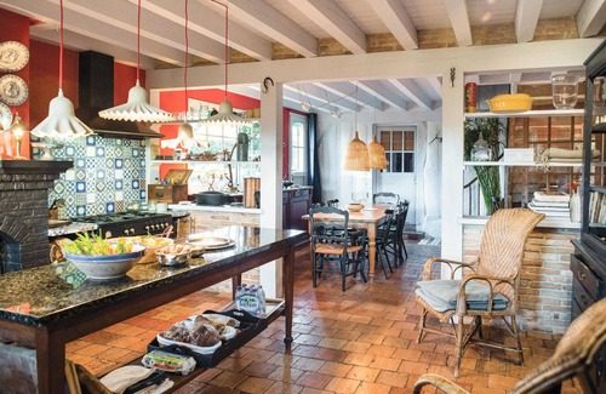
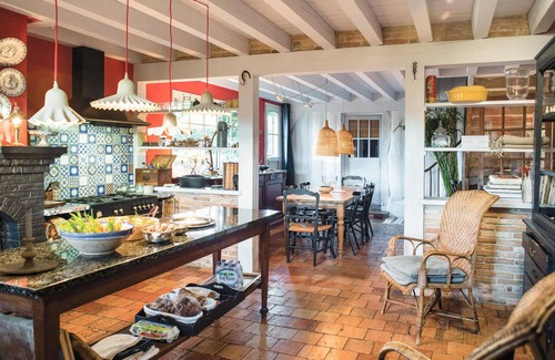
+ candle holder (29, 239)
